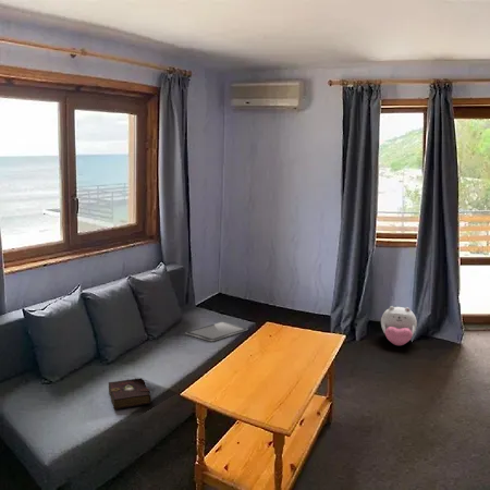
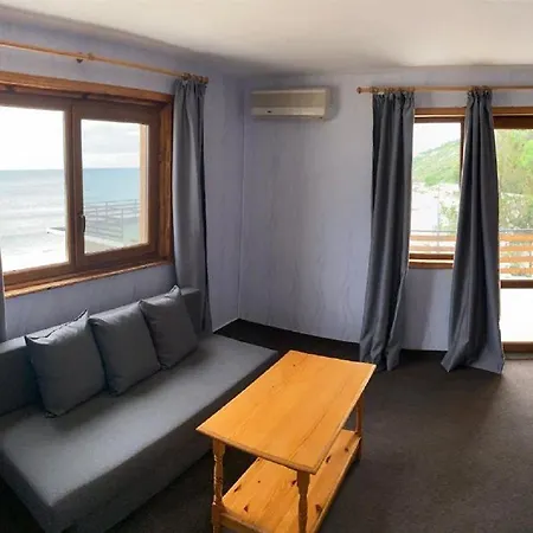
- book (128, 391)
- plush toy (399, 324)
- tablet (217, 331)
